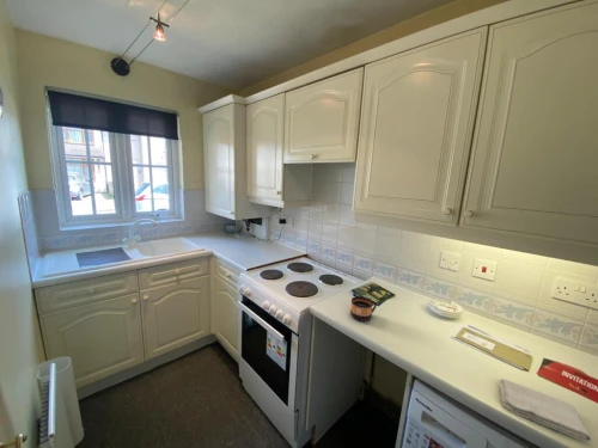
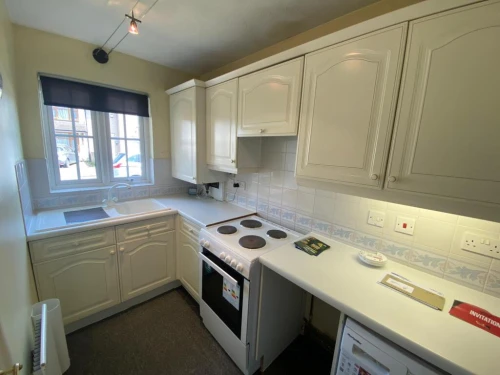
- washcloth (538, 405)
- cup (362, 308)
